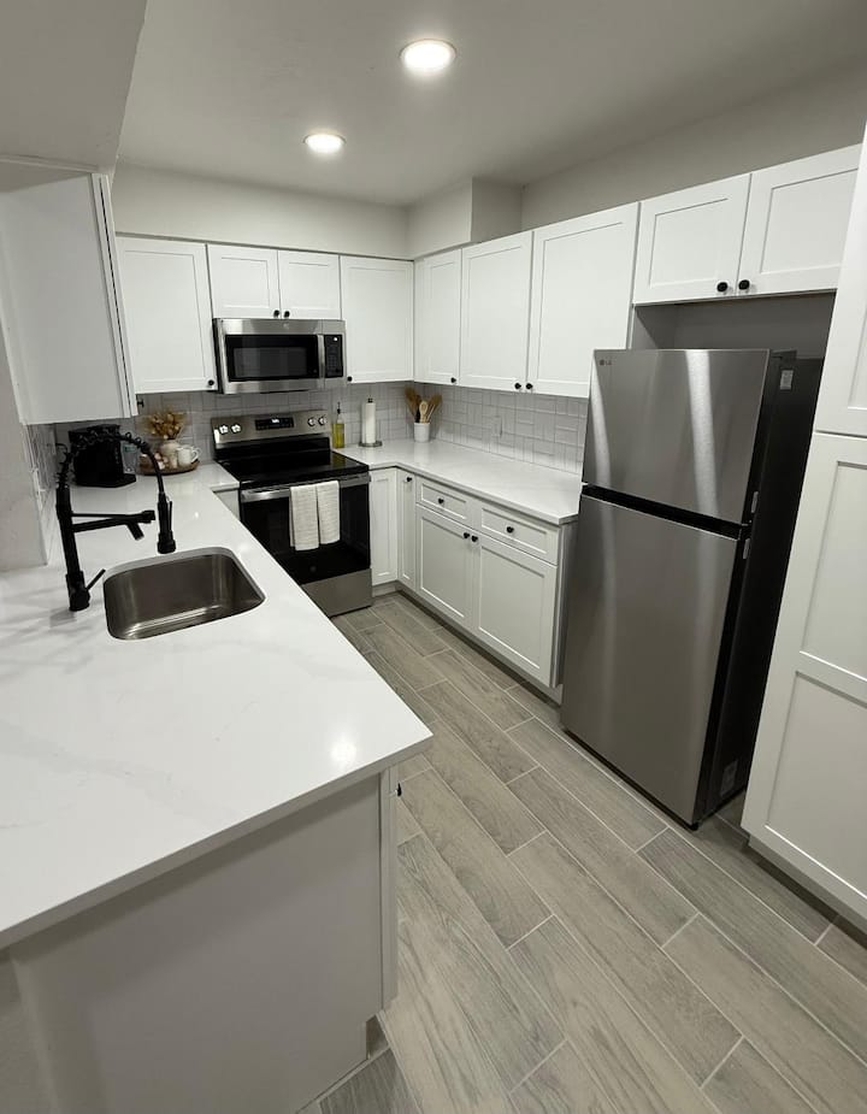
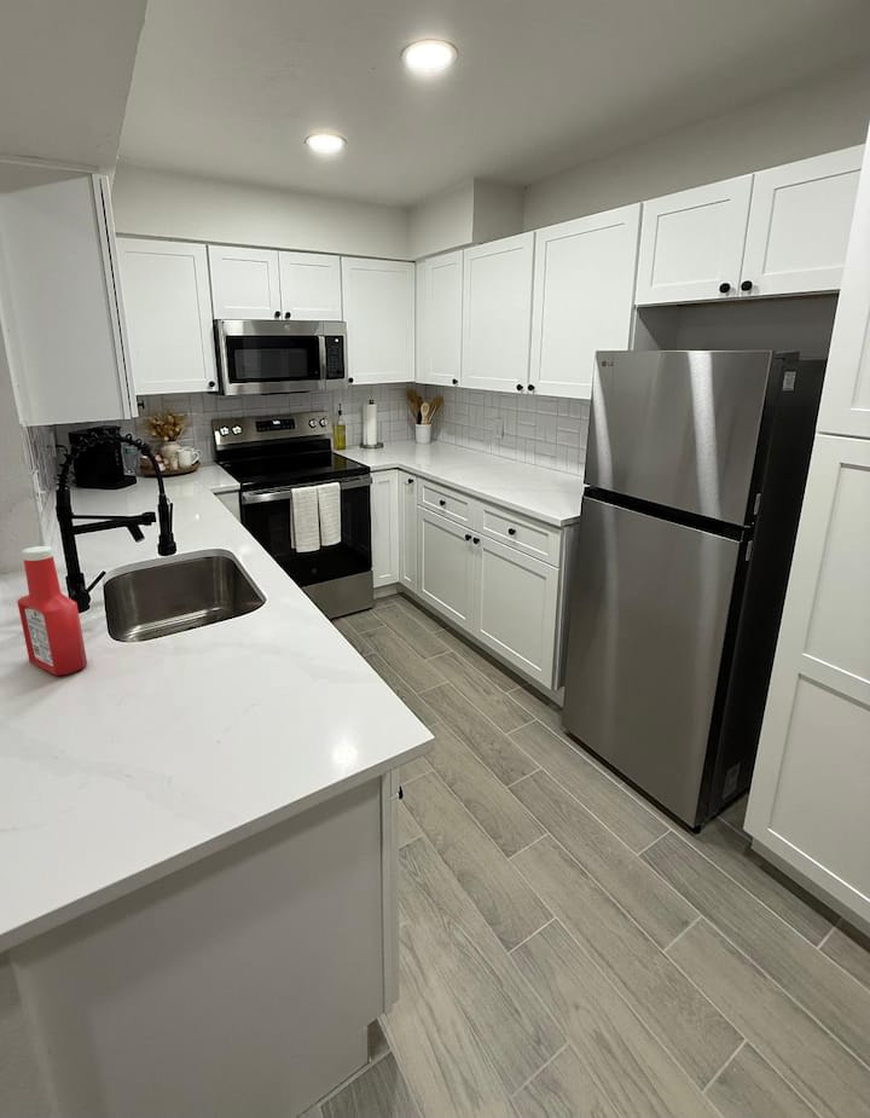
+ soap bottle (47, 607)
